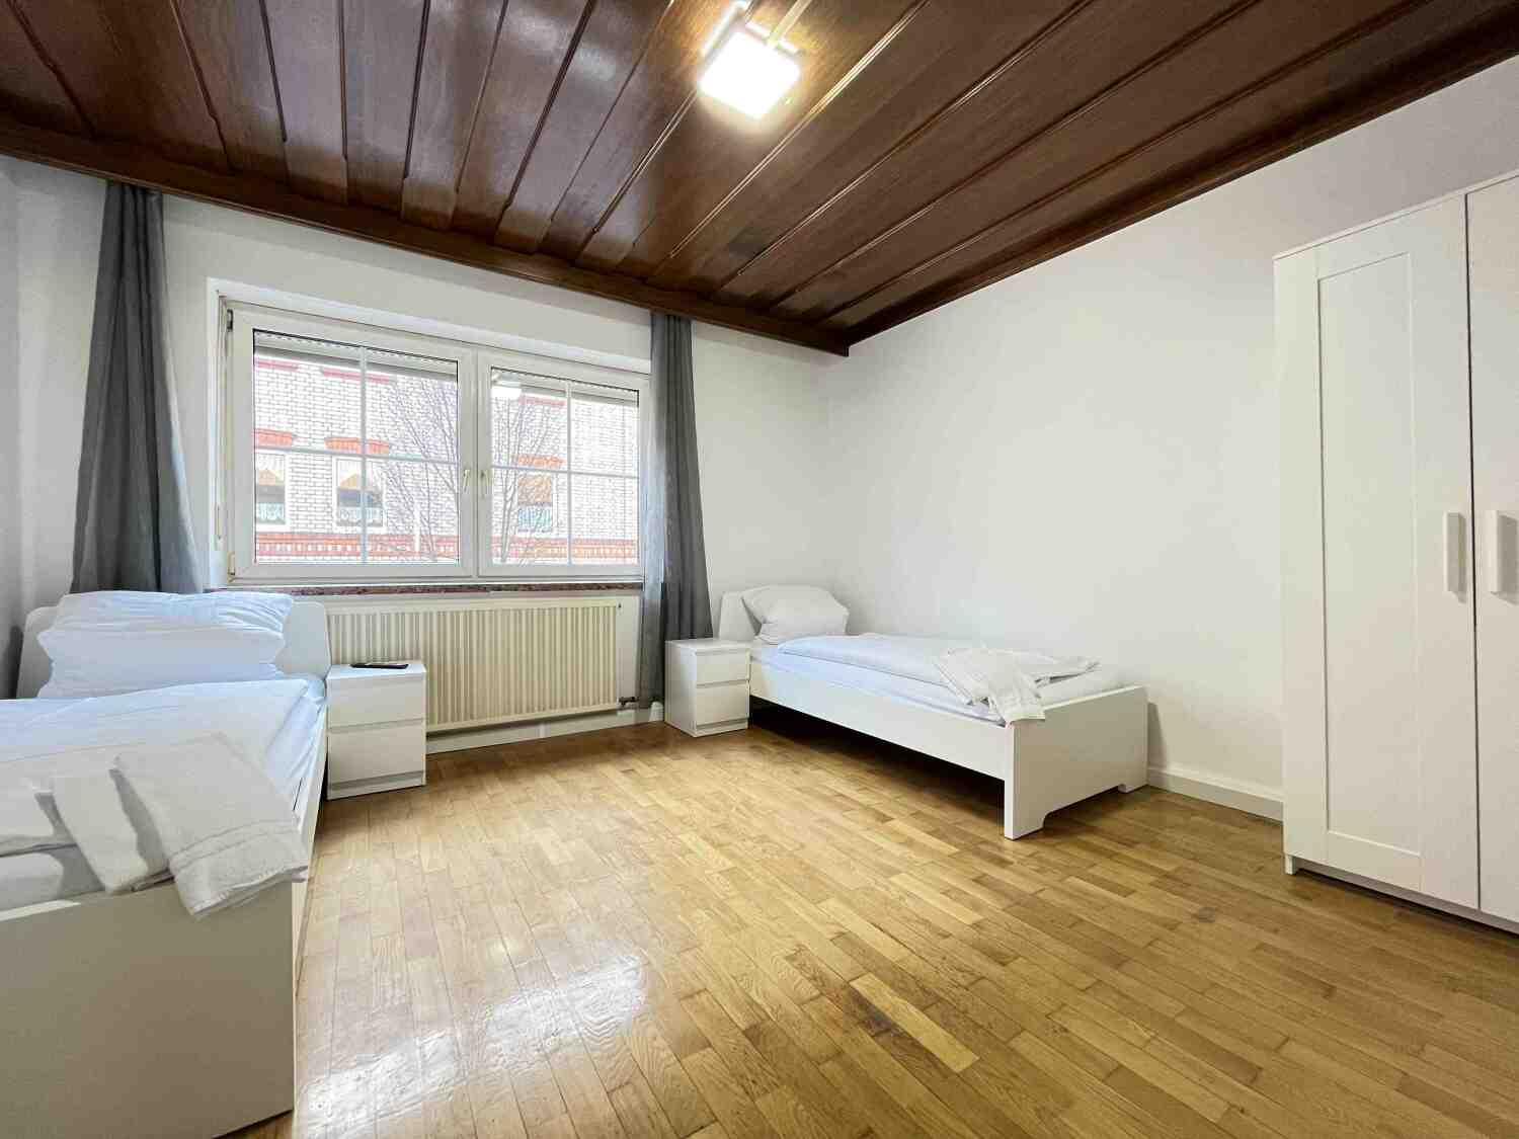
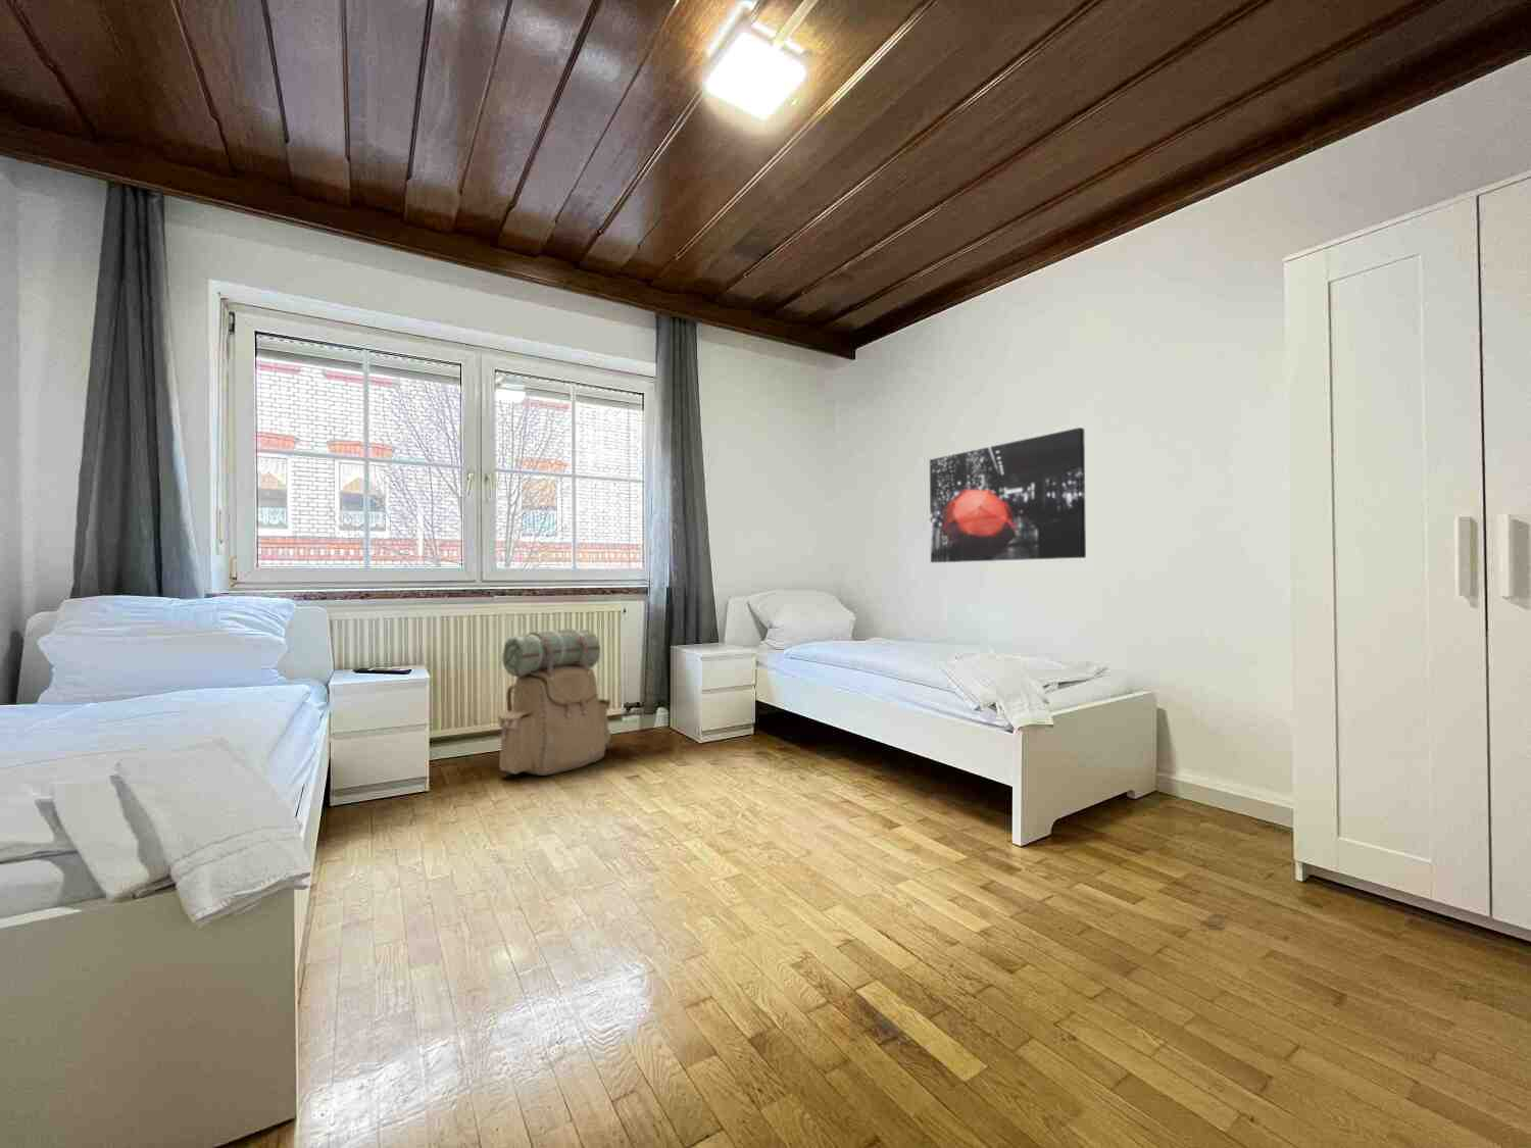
+ backpack (555, 695)
+ wall art (998, 503)
